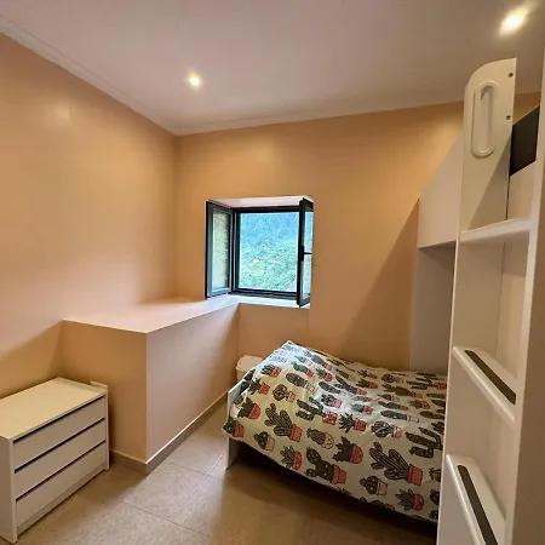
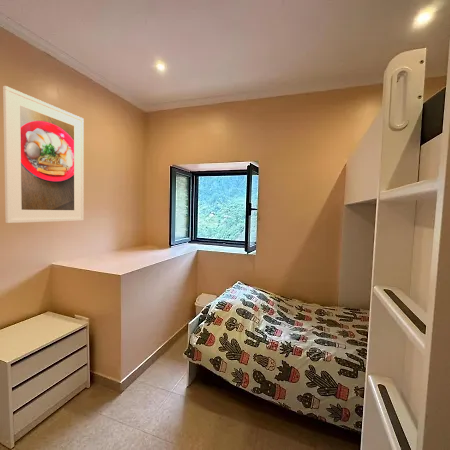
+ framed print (49, 163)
